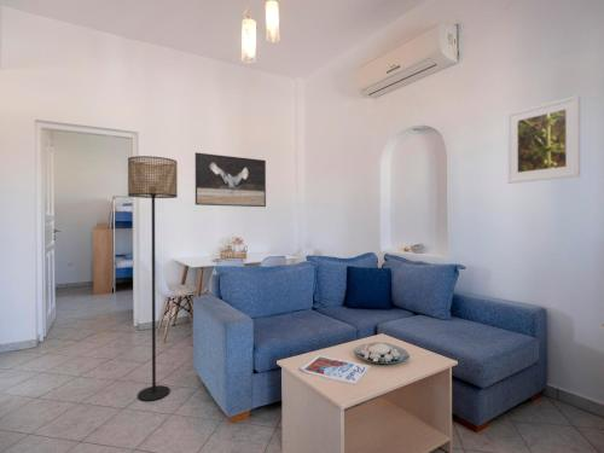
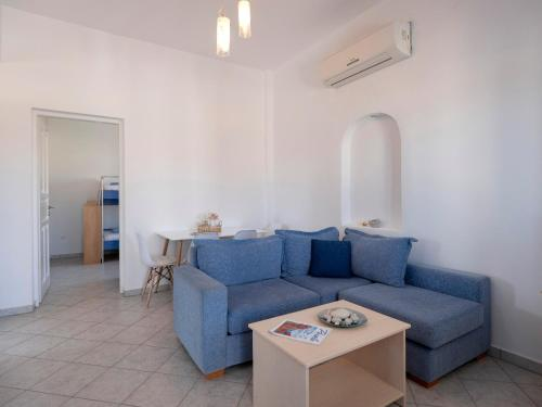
- floor lamp (153, 277)
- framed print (232, 181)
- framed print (540, 143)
